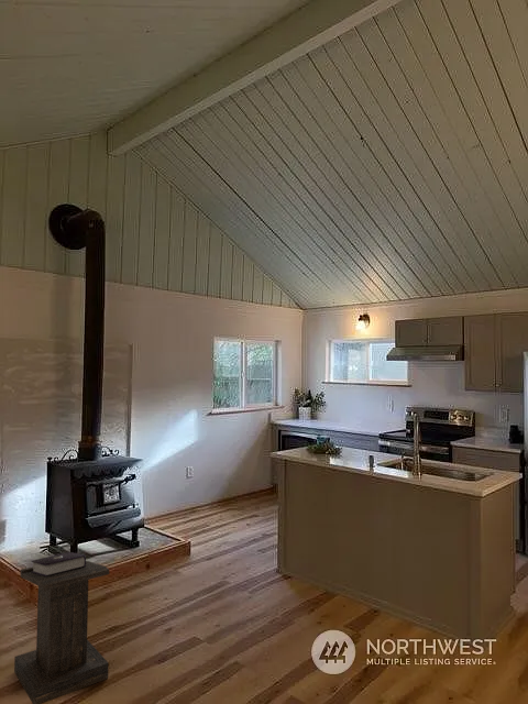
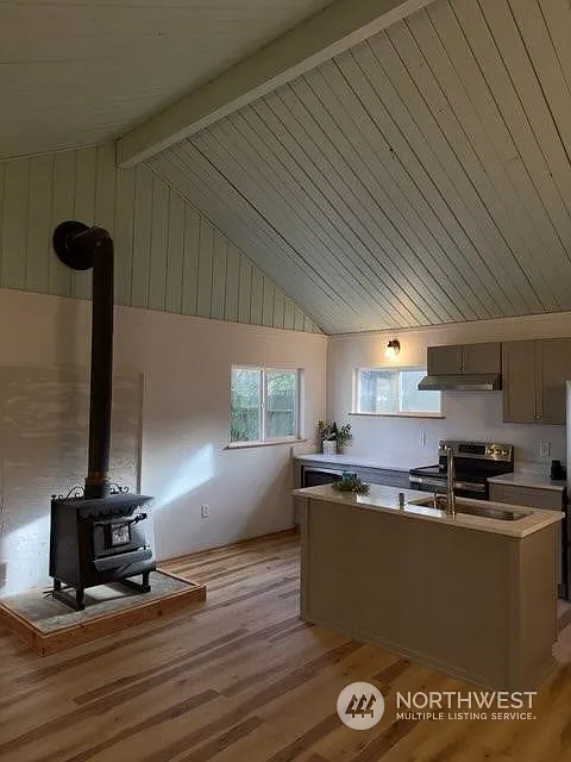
- lectern (62, 615)
